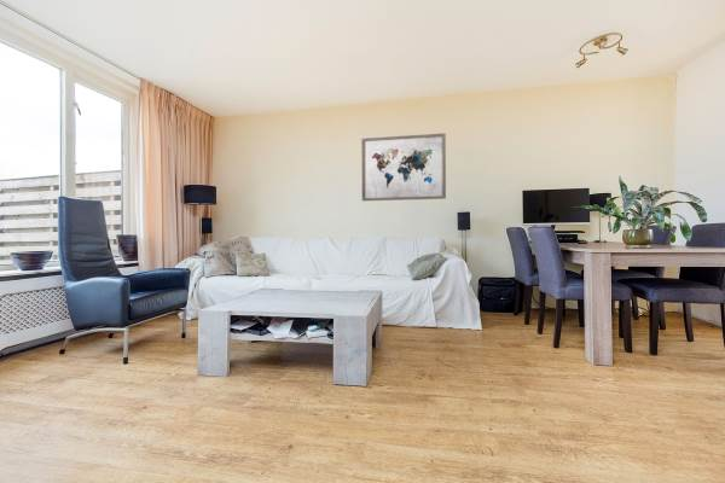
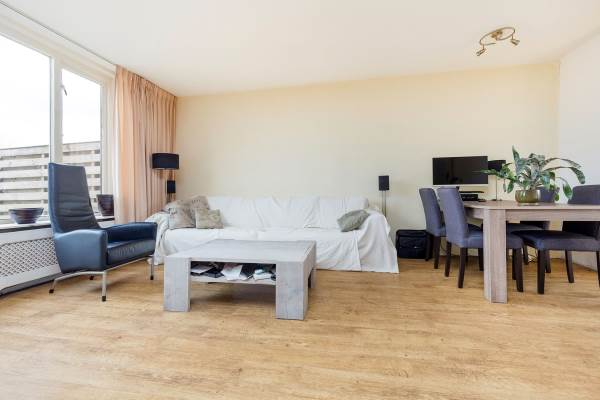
- wall art (402, 168)
